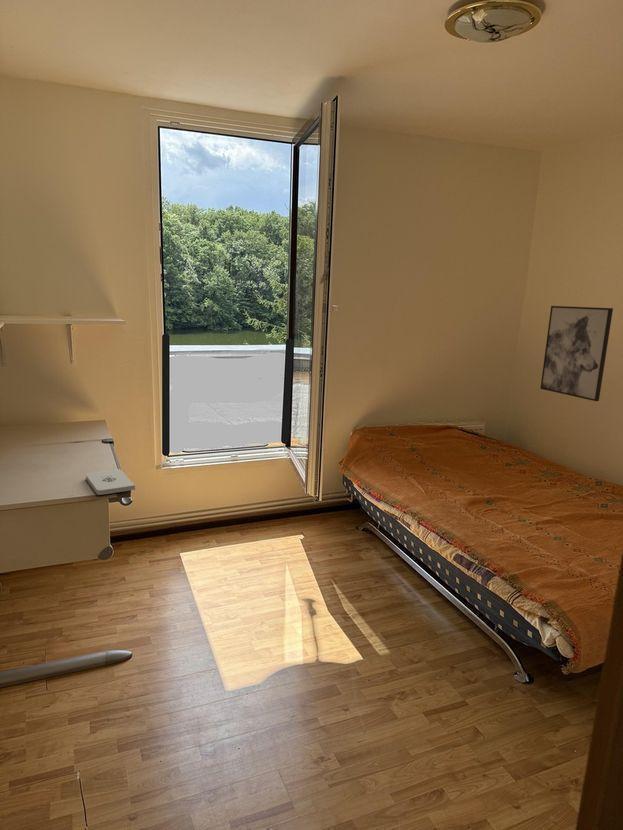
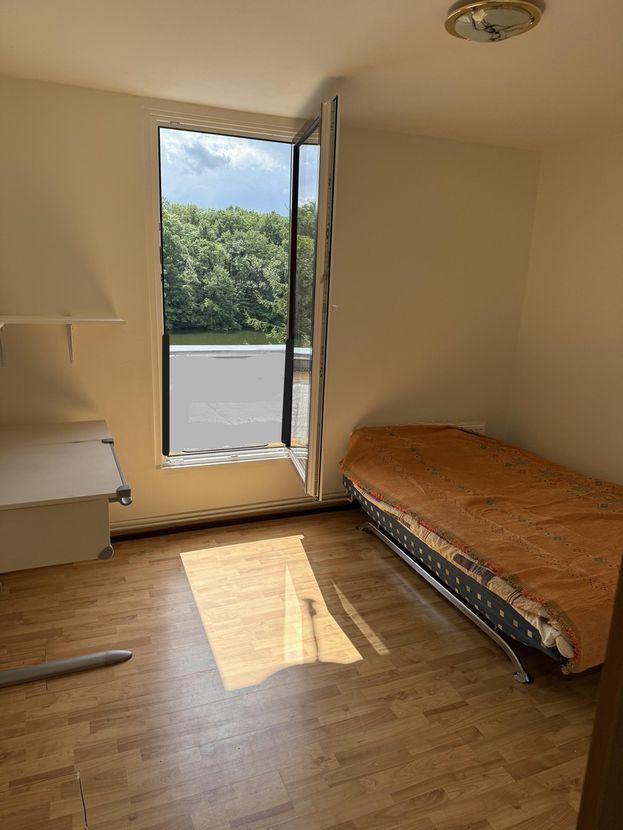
- wall art (574, 351)
- notepad (109, 481)
